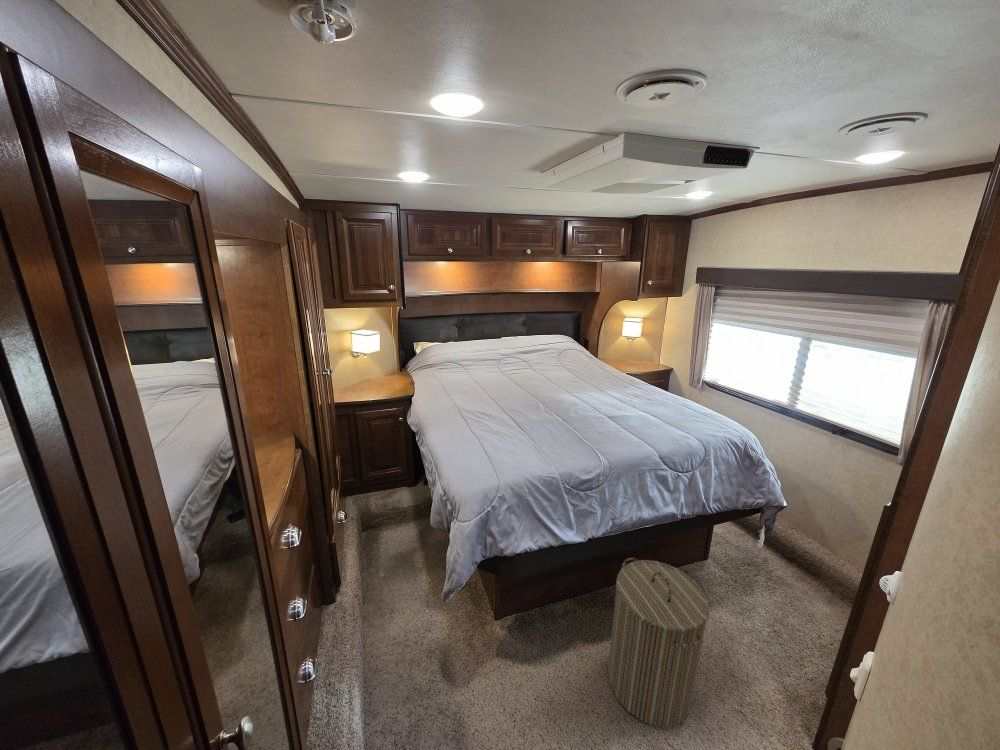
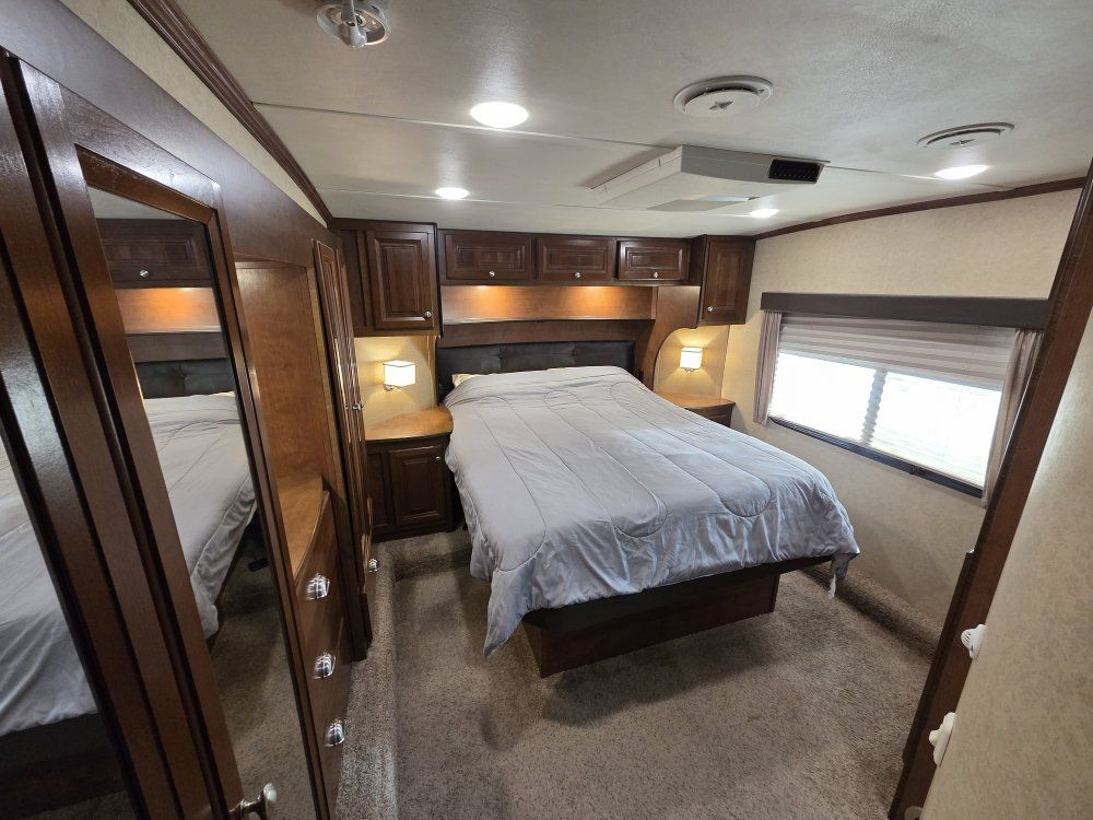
- laundry hamper (654, 631)
